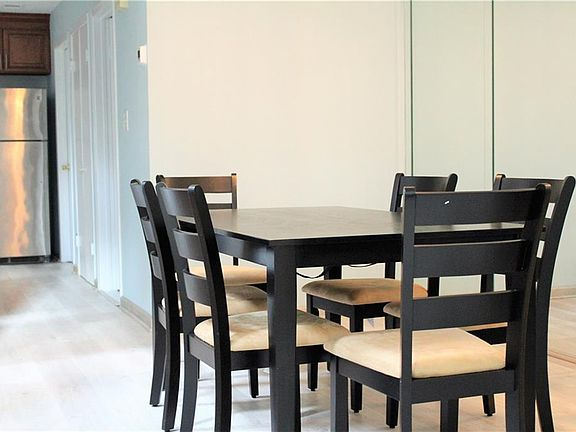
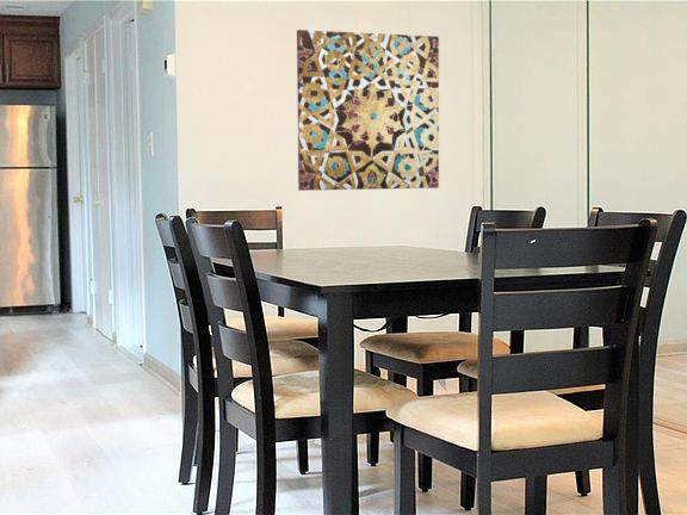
+ wall art (370, 111)
